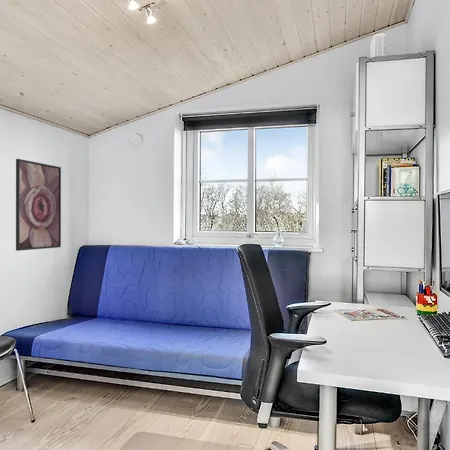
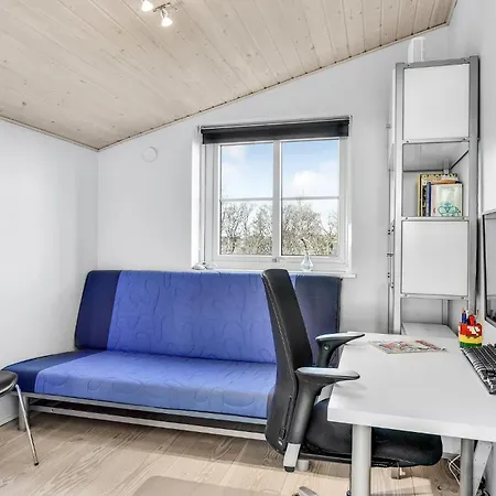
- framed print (39, 206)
